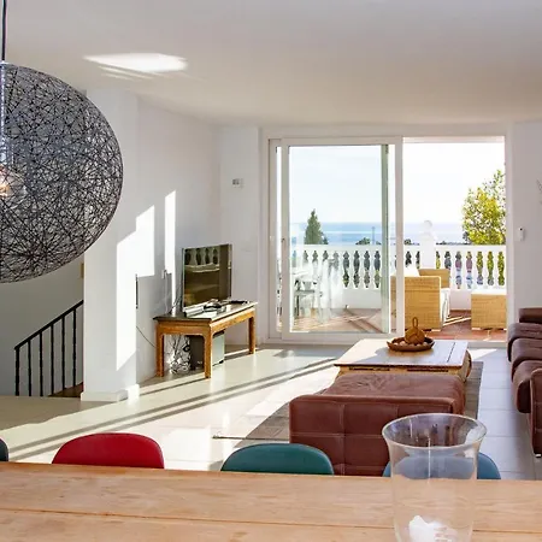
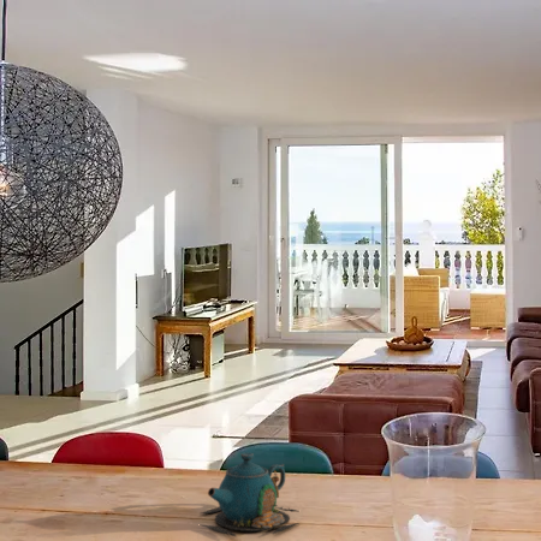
+ teapot (251, 486)
